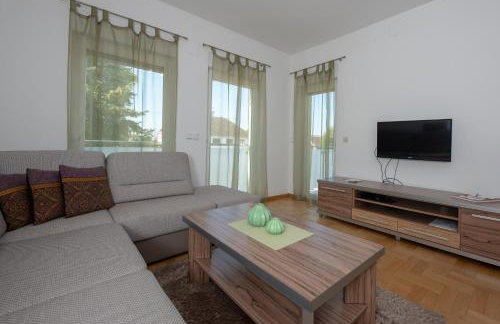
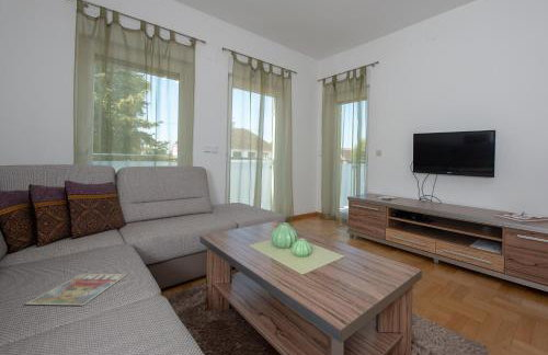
+ magazine (82, 287)
